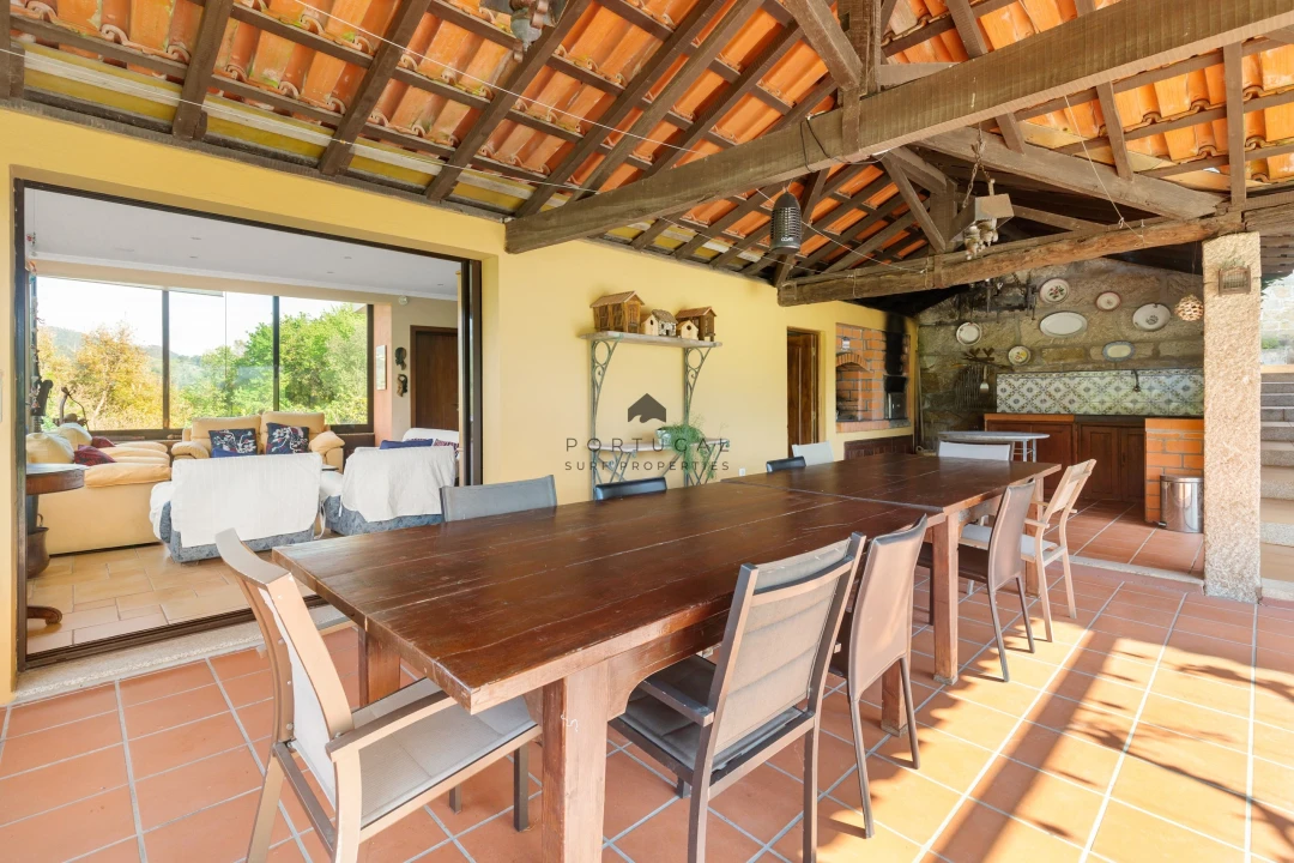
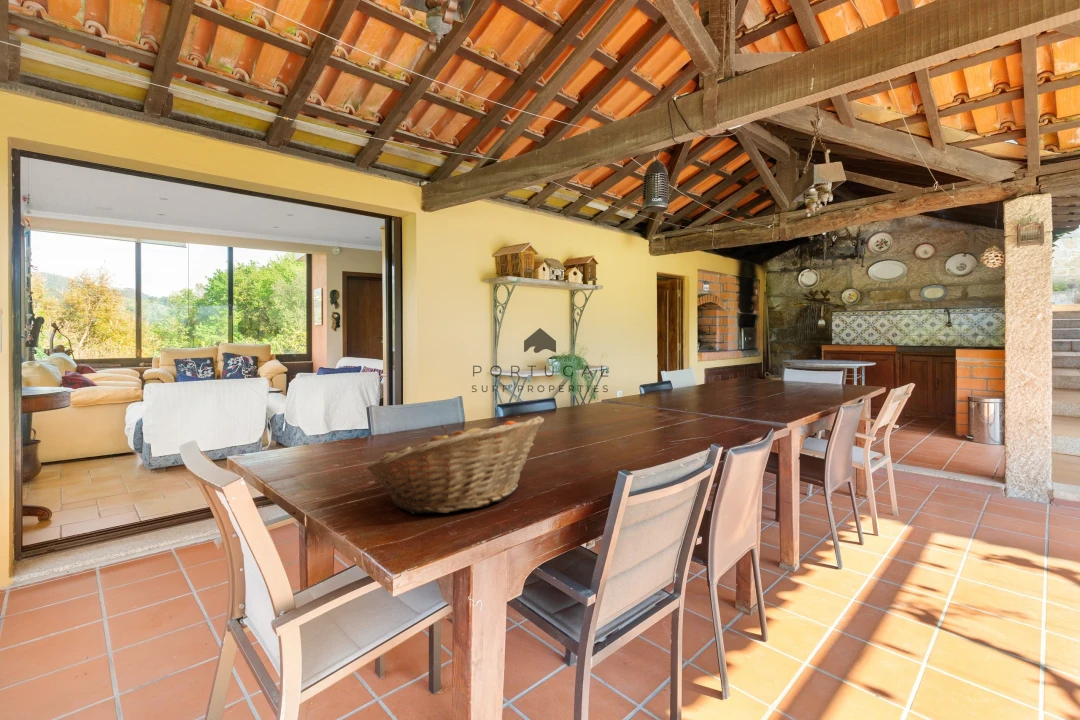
+ fruit basket (463, 456)
